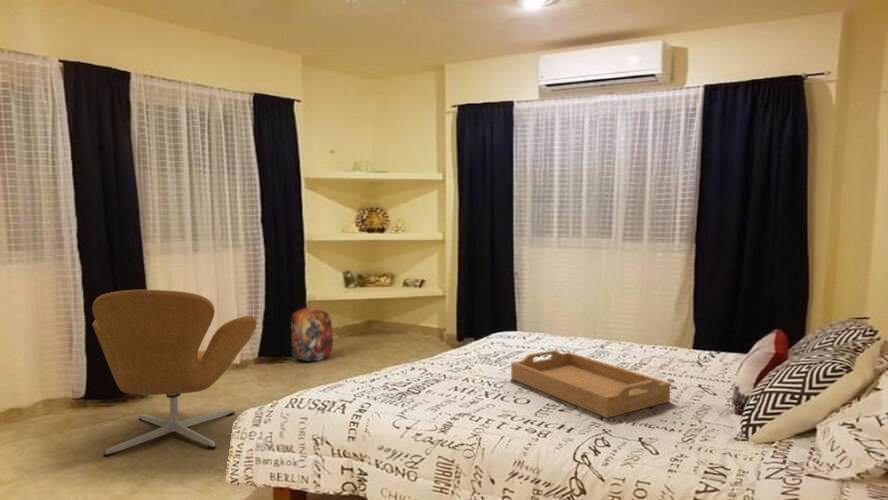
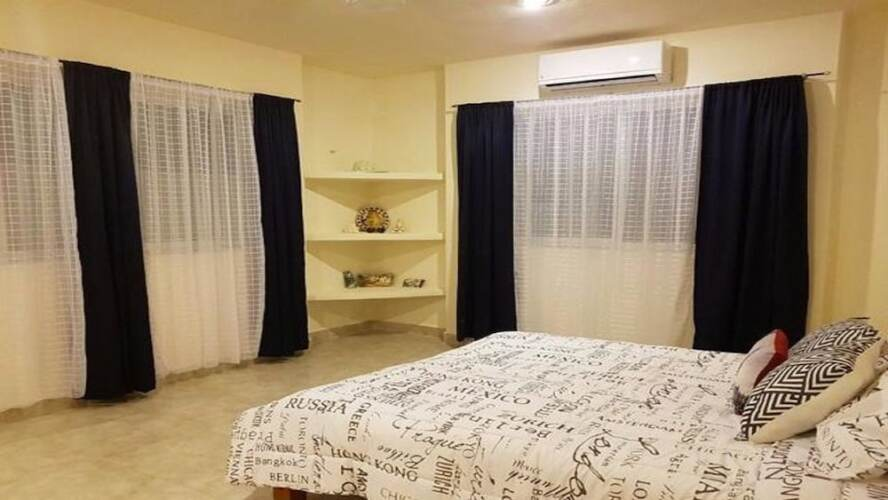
- serving tray (585, 378)
- armchair (171, 358)
- backpack (311, 331)
